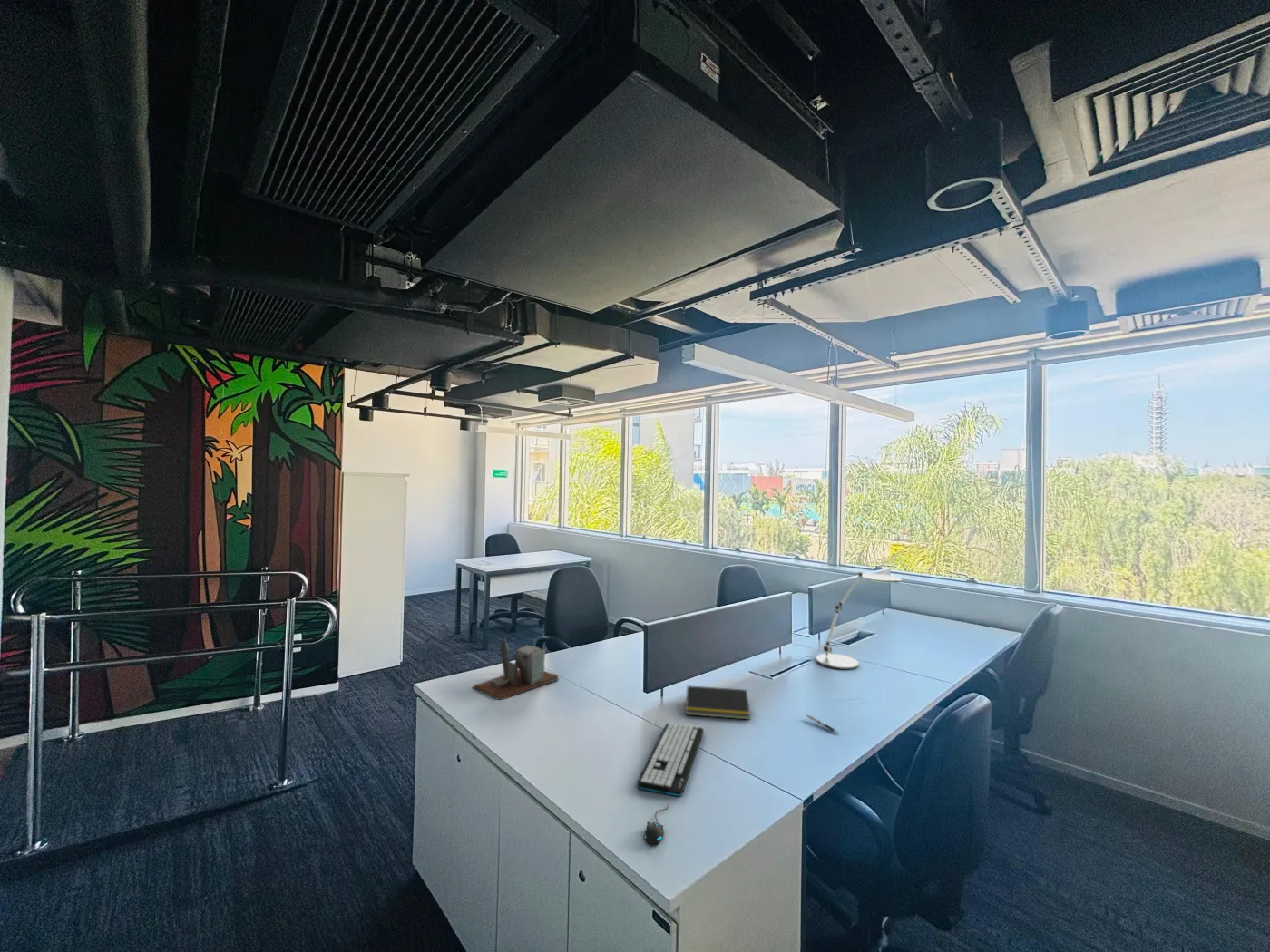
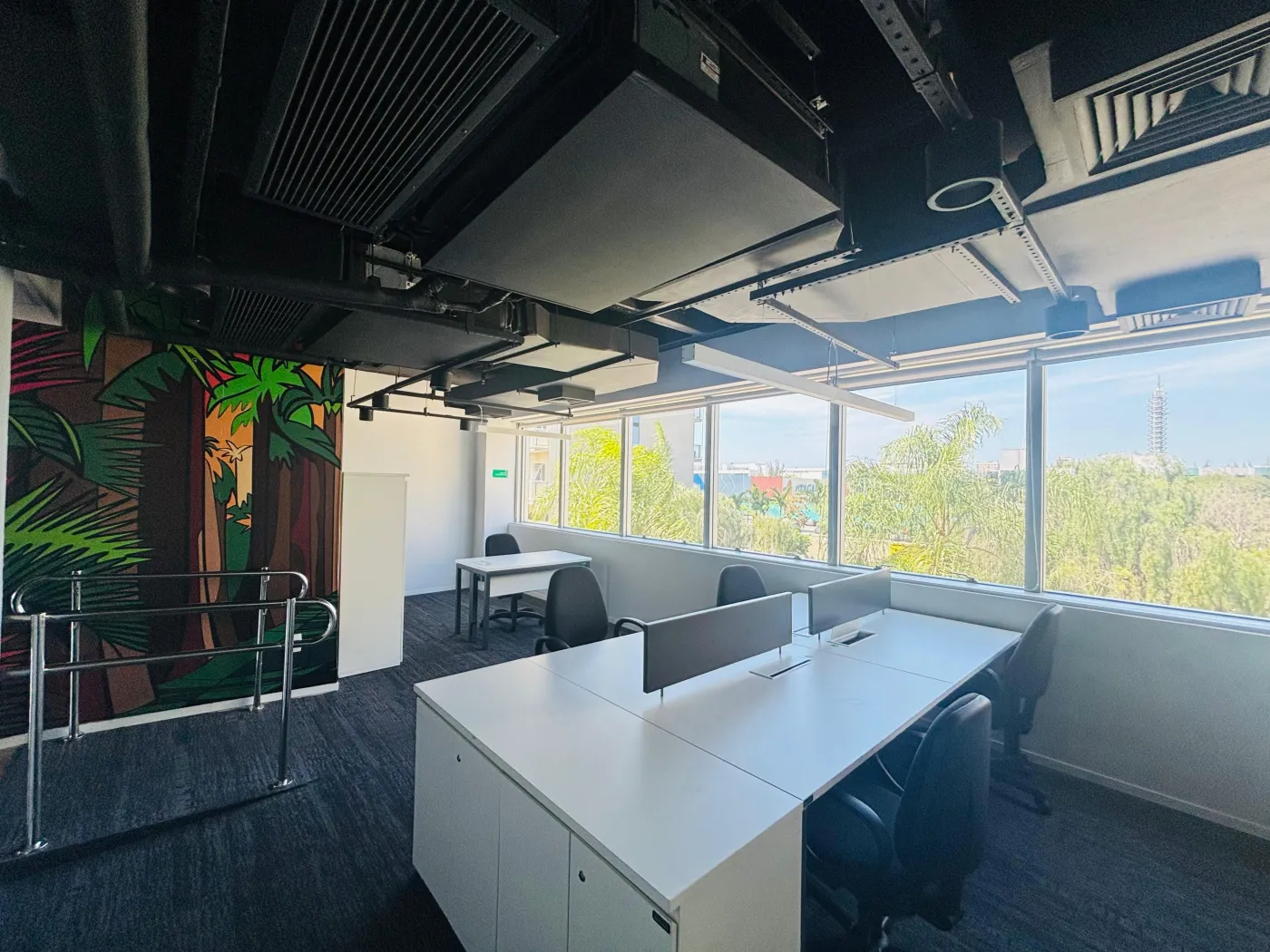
- mouse (657, 820)
- desk lamp (841, 608)
- desk organizer (517, 659)
- keyboard (673, 753)
- notepad (717, 702)
- pen (822, 724)
